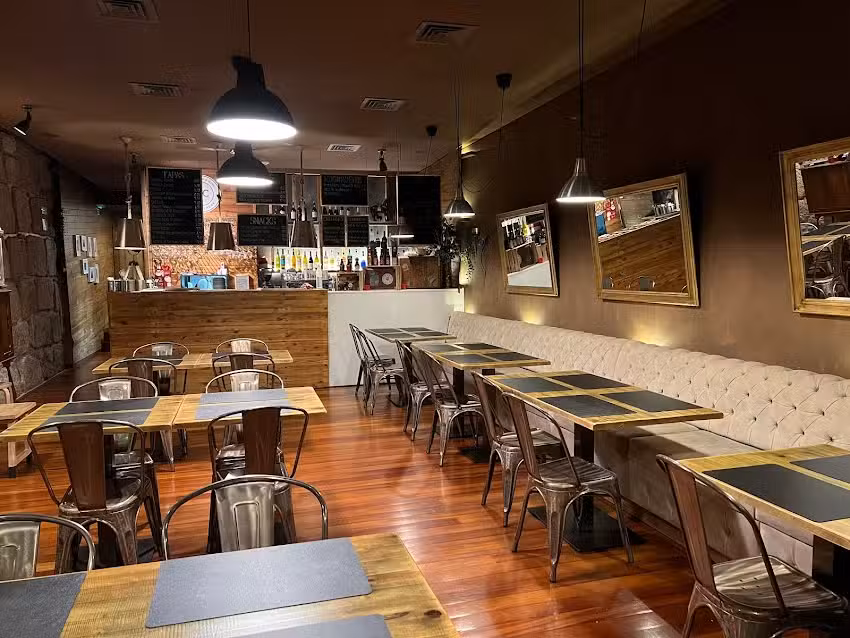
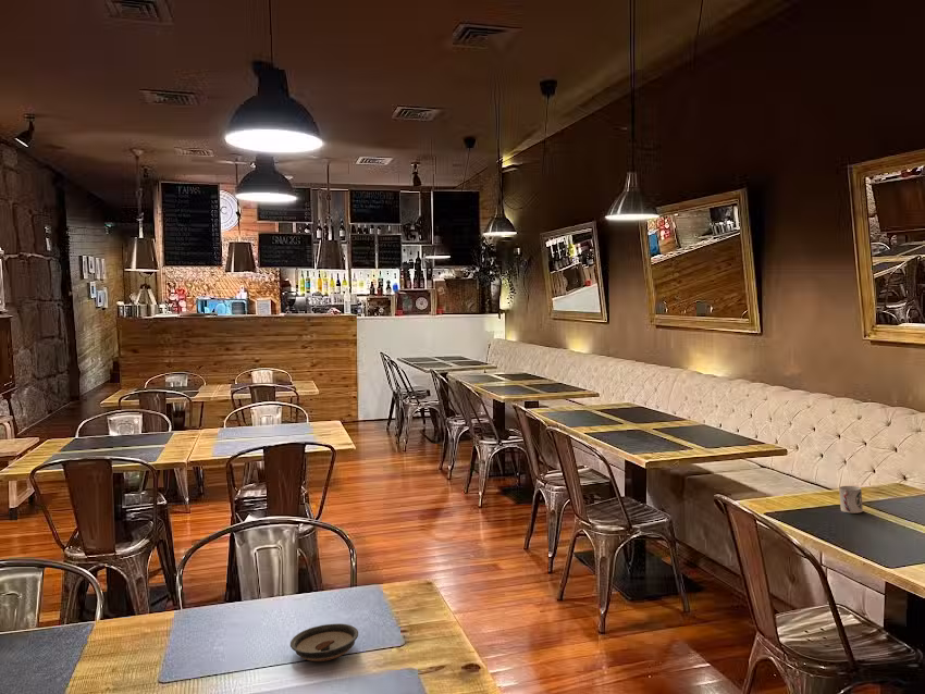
+ saucer (324, 645)
+ cup (849, 499)
